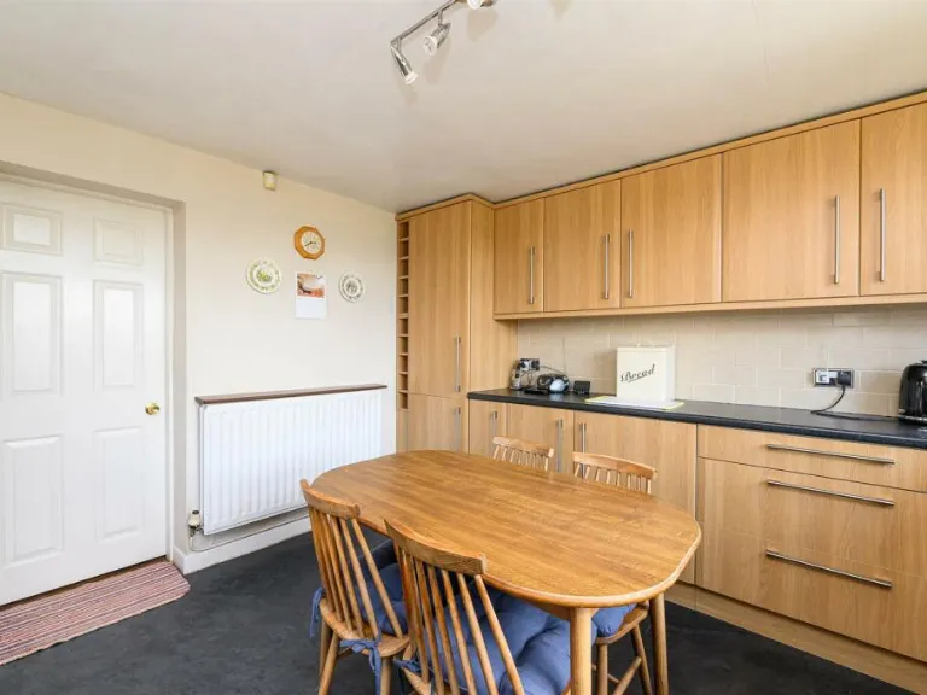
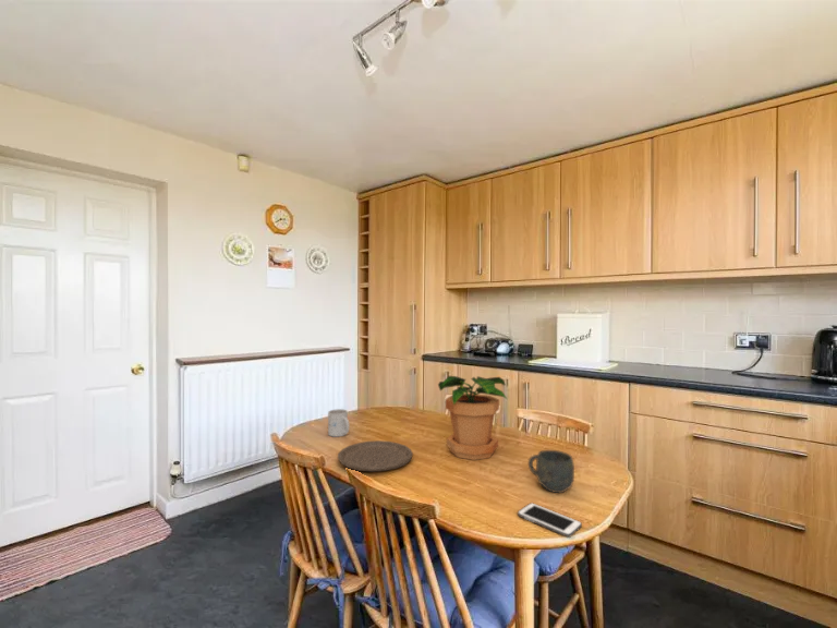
+ plate (375, 456)
+ potted plant (470, 411)
+ mug (339, 423)
+ mug (549, 470)
+ cell phone (548, 519)
